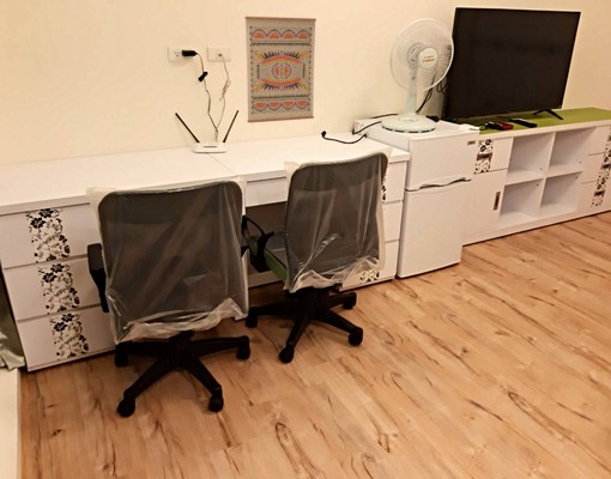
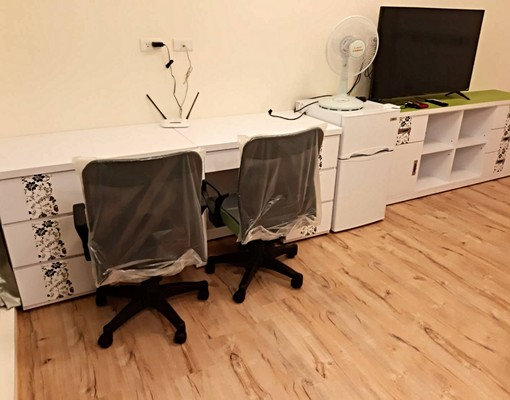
- wall art (282, 71)
